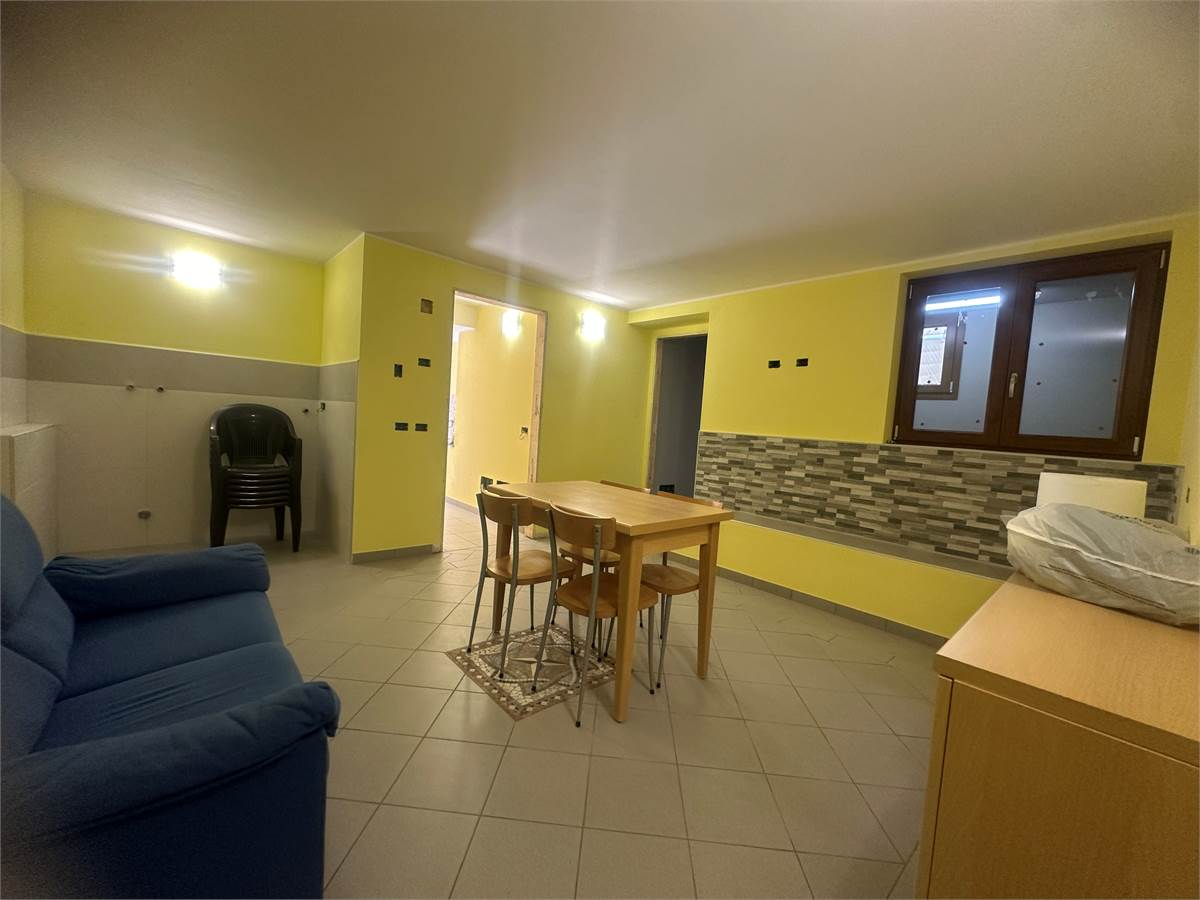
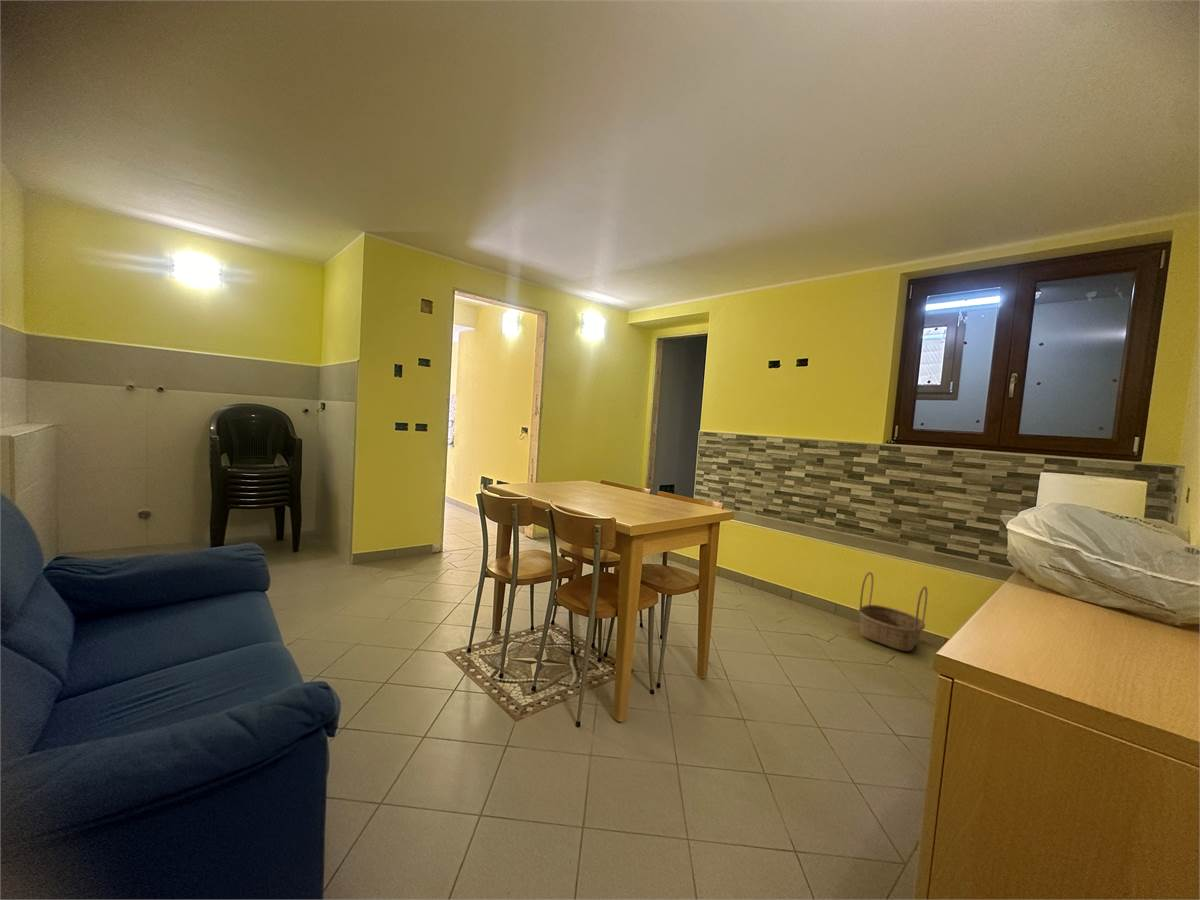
+ basket (891, 609)
